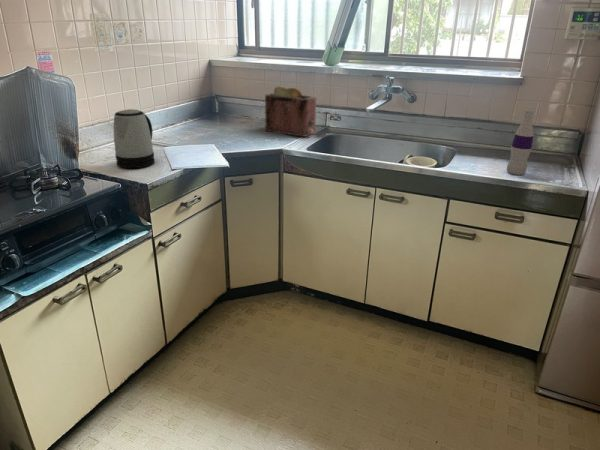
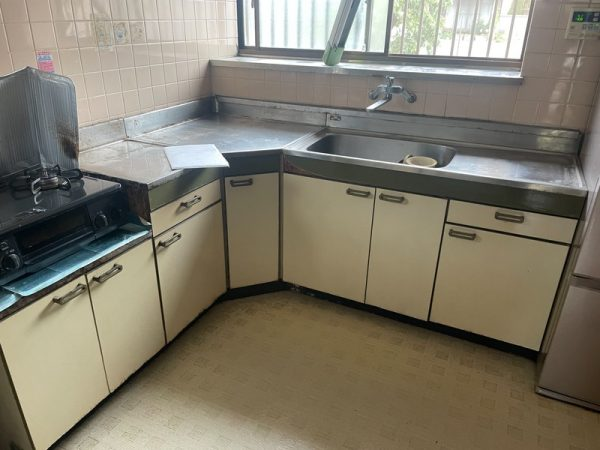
- bottle (522, 142)
- toaster (292, 110)
- kettle (135, 136)
